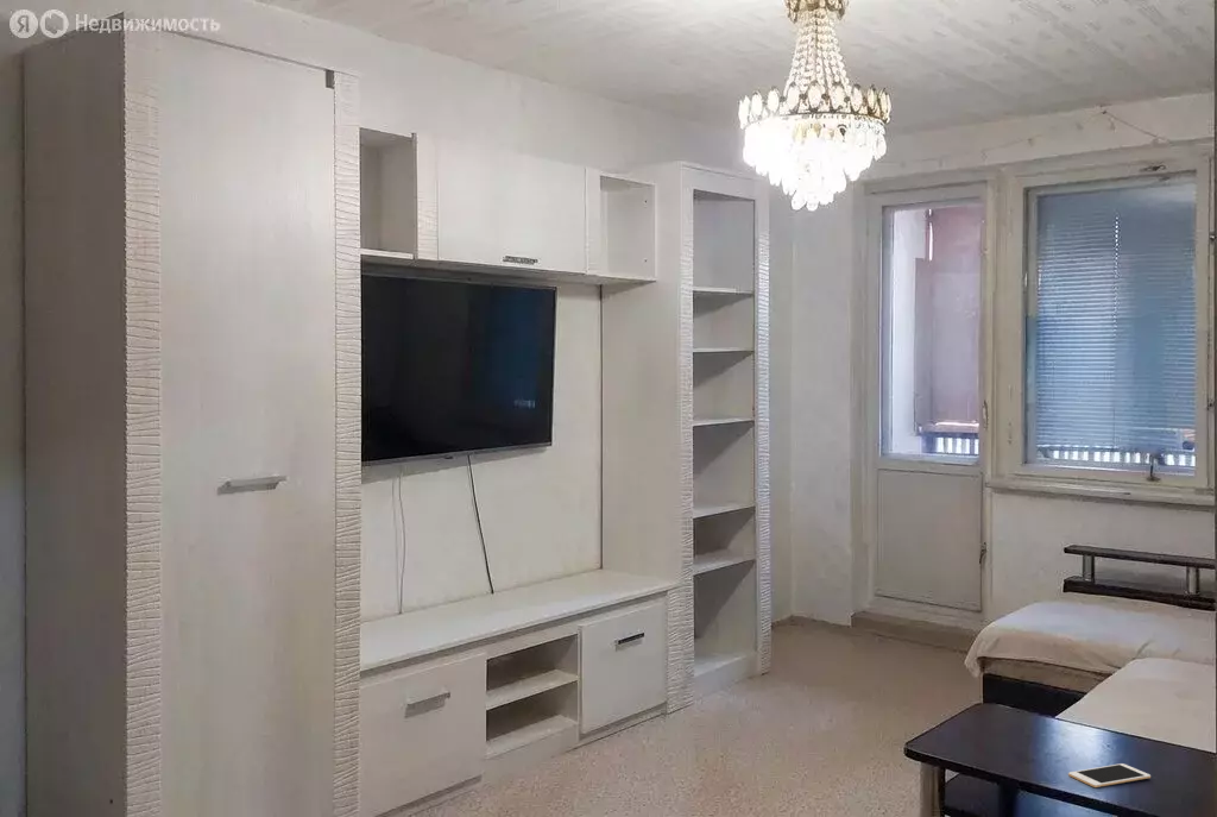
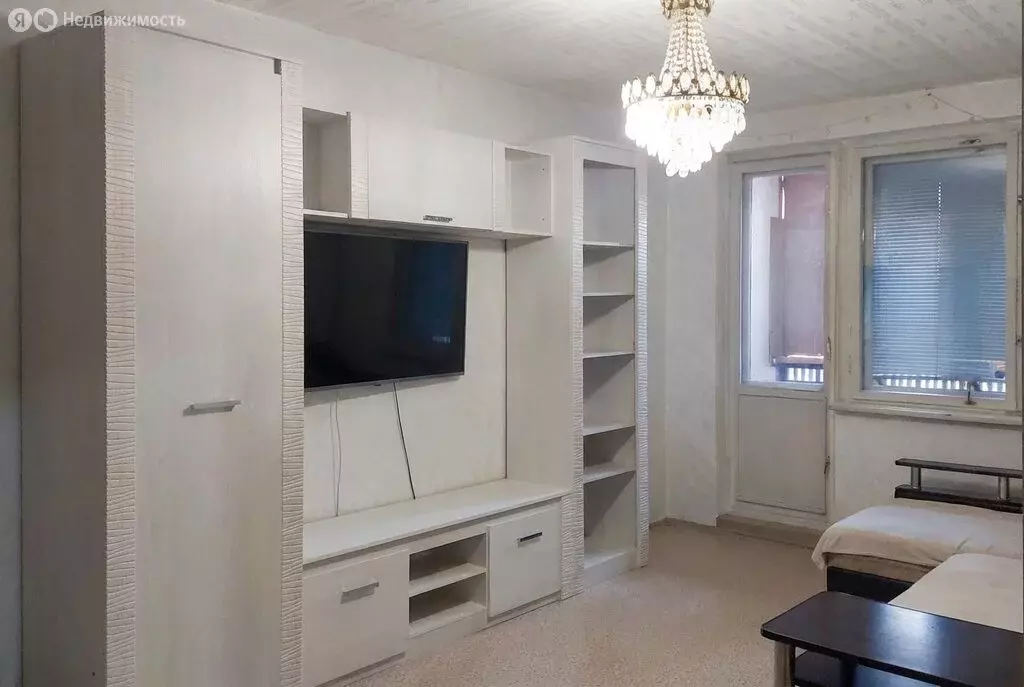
- cell phone (1109, 774)
